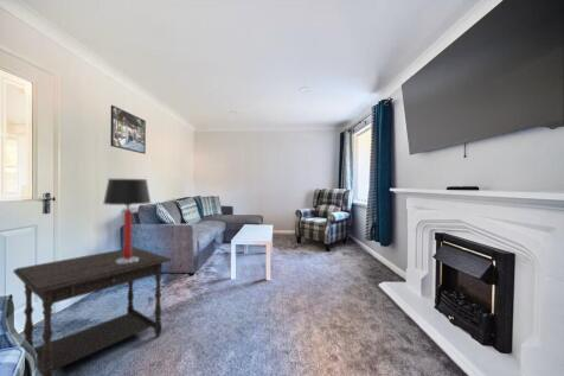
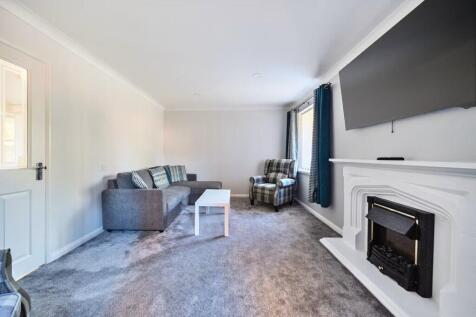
- table lamp (127, 219)
- side table (96, 291)
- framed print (129, 132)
